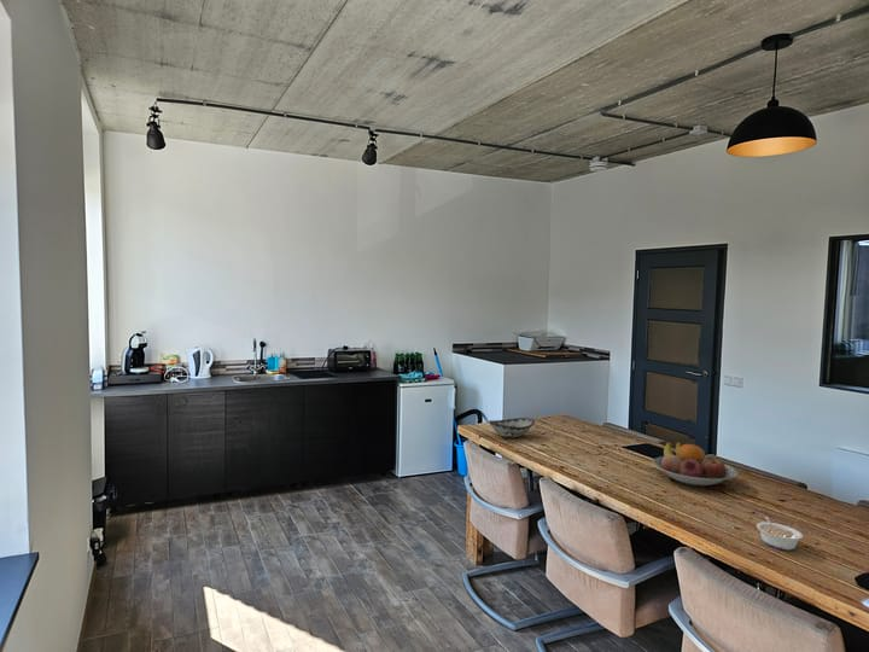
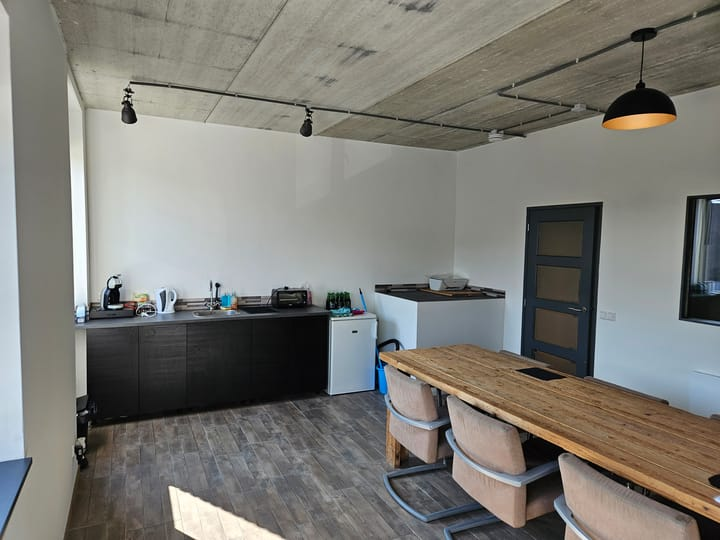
- fruit bowl (694, 462)
- legume (776, 535)
- decorative bowl (511, 427)
